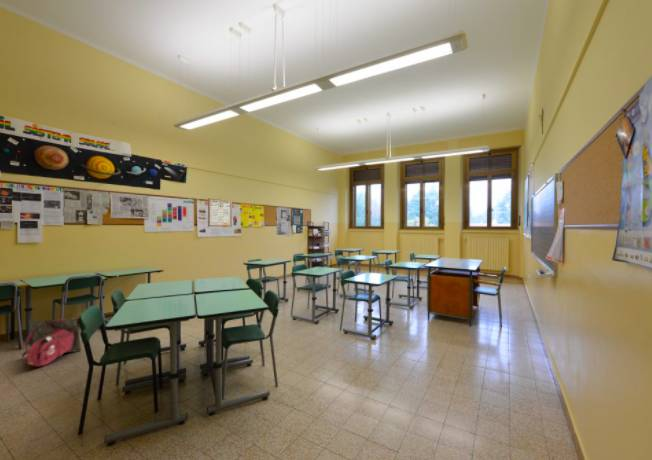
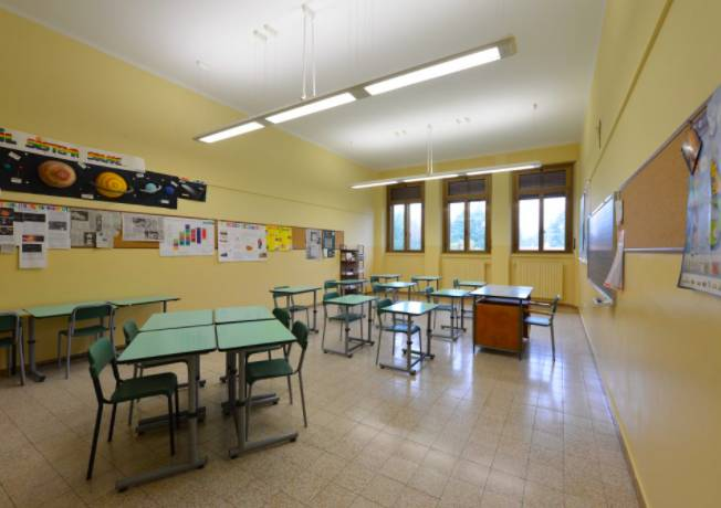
- wall art (219, 212)
- backpack (45, 343)
